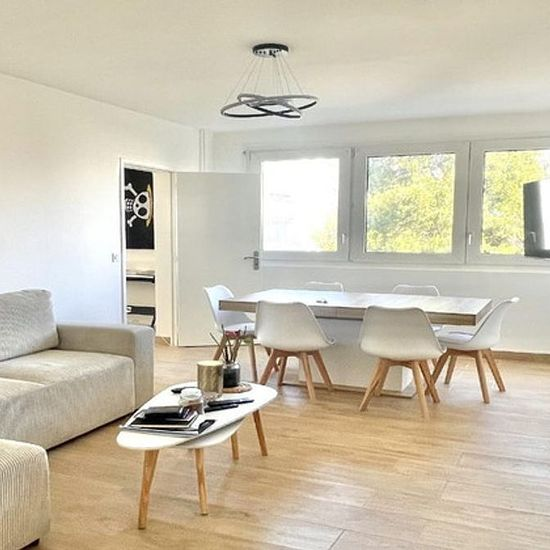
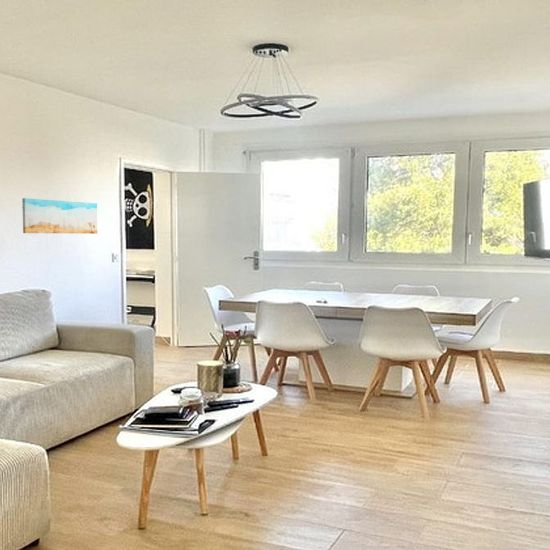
+ wall art (61, 217)
